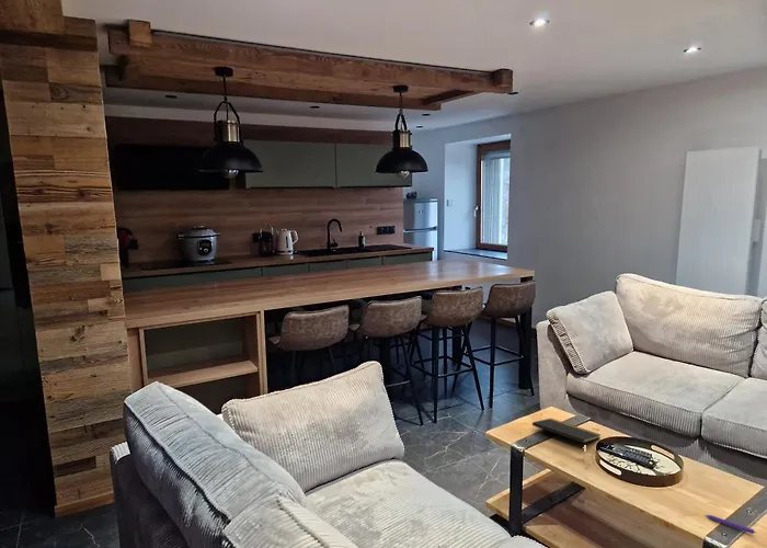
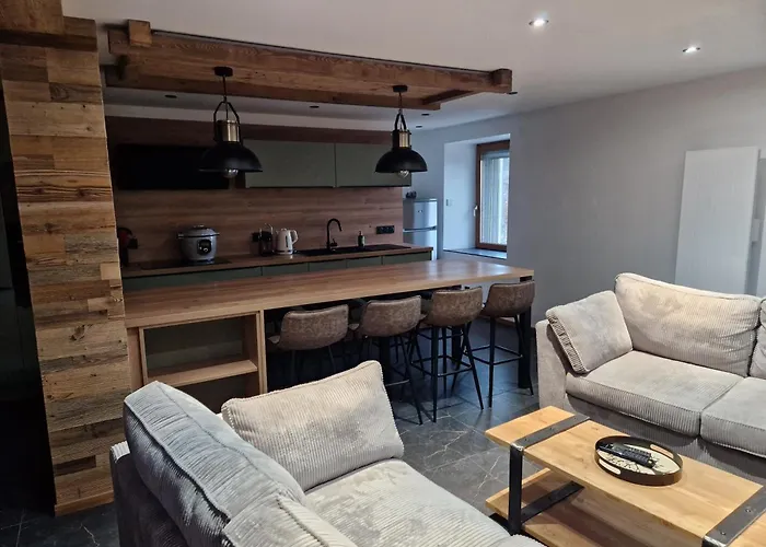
- pen (729, 523)
- notepad (565, 430)
